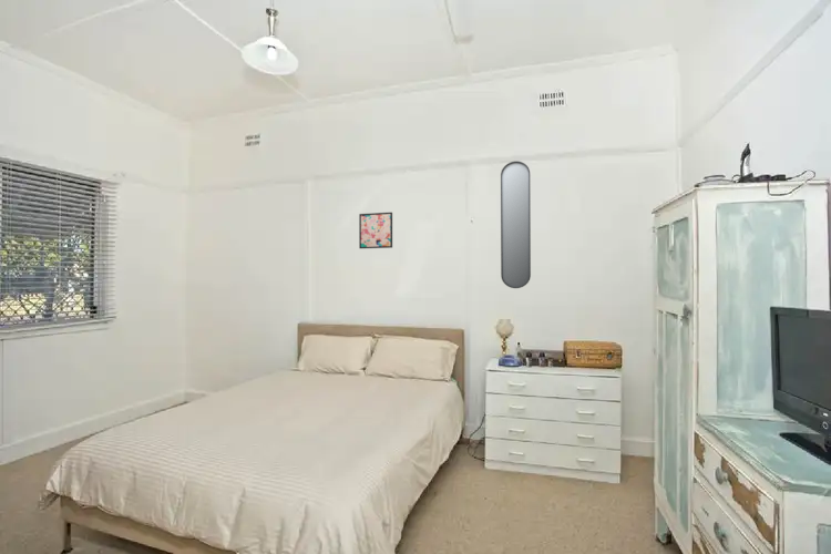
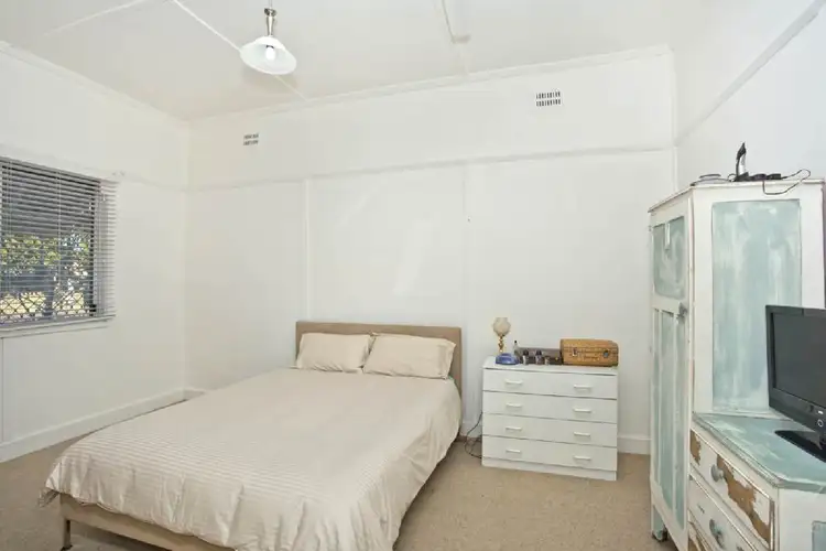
- wall art (376, 230)
- home mirror (515, 225)
